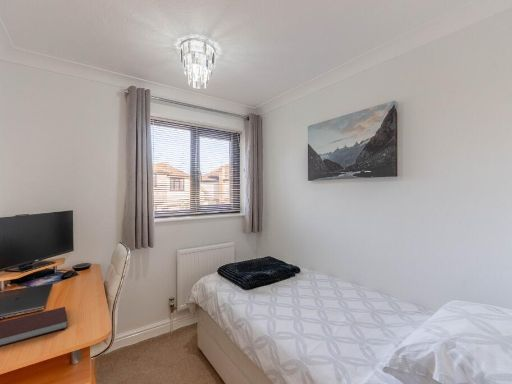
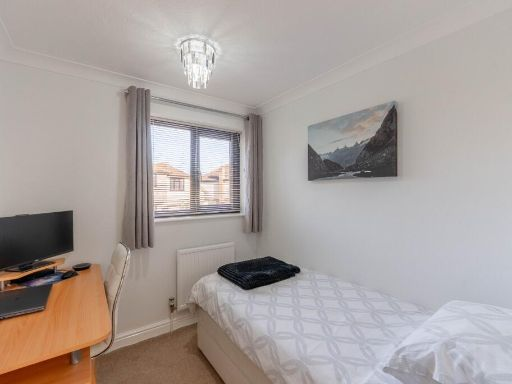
- notebook (31, 325)
